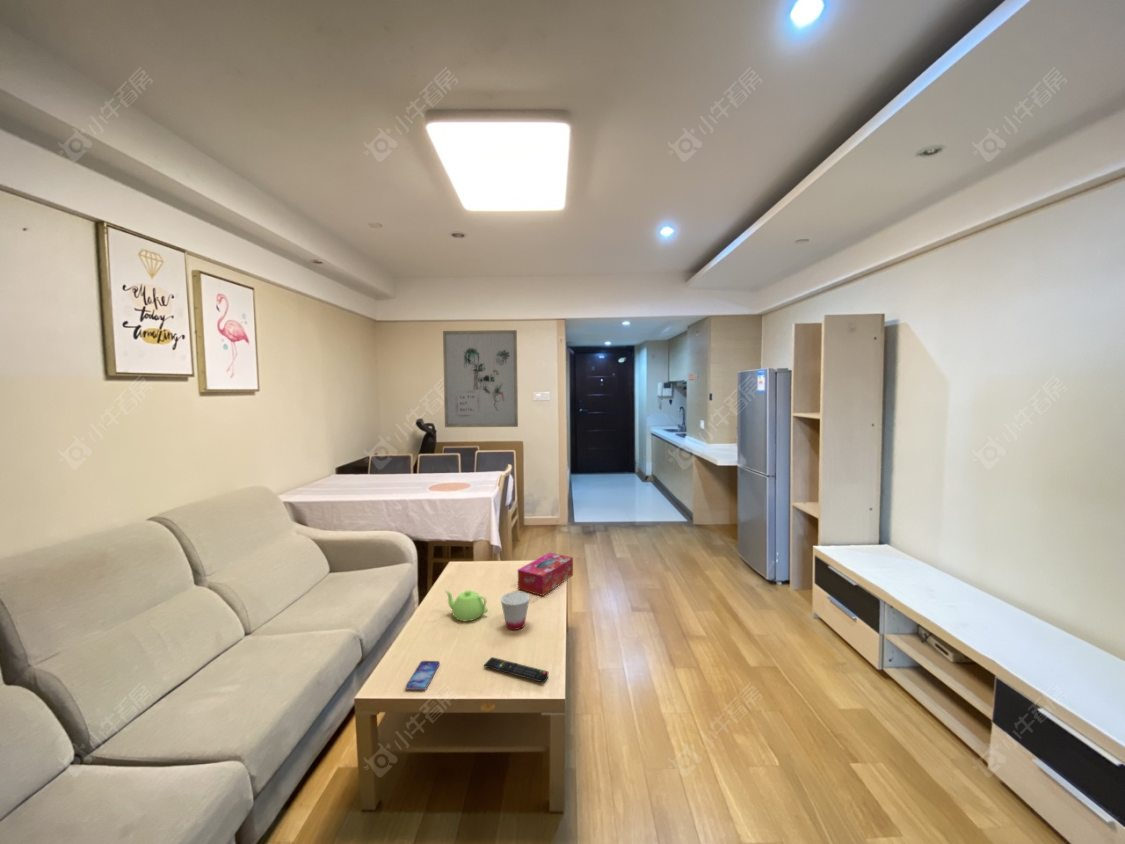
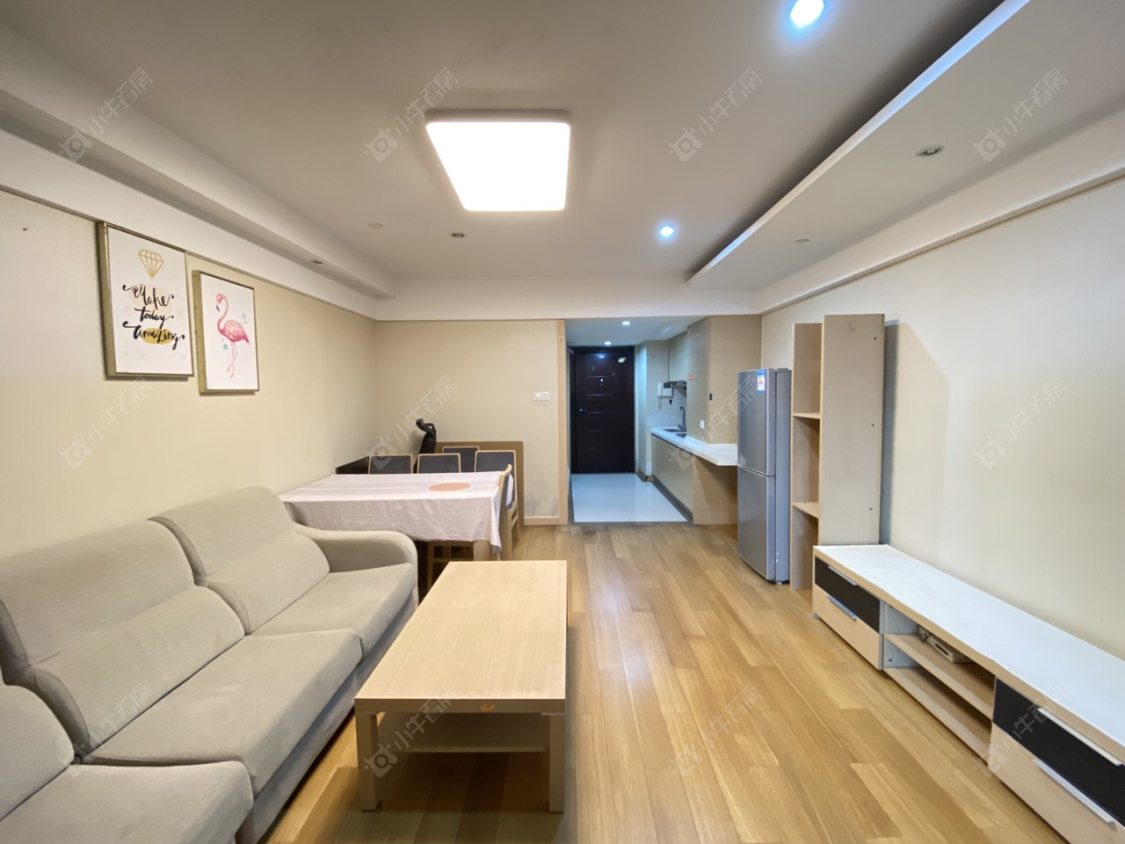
- remote control (516, 670)
- tissue box (546, 572)
- wall art (480, 379)
- smartphone (423, 674)
- teapot (466, 602)
- cup (515, 611)
